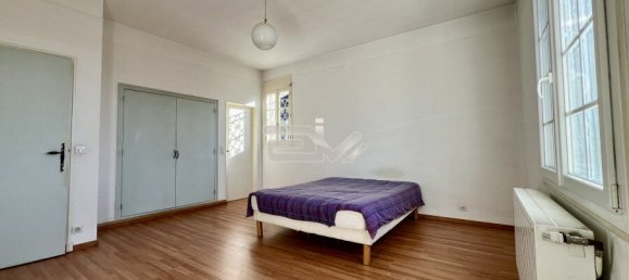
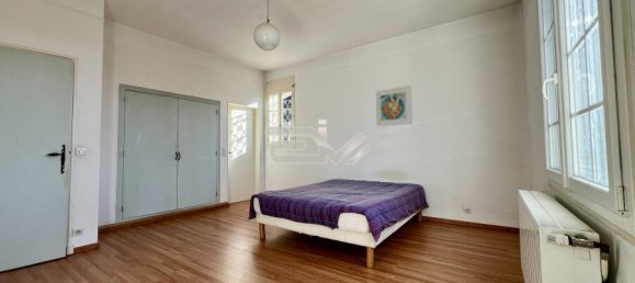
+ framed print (393, 106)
